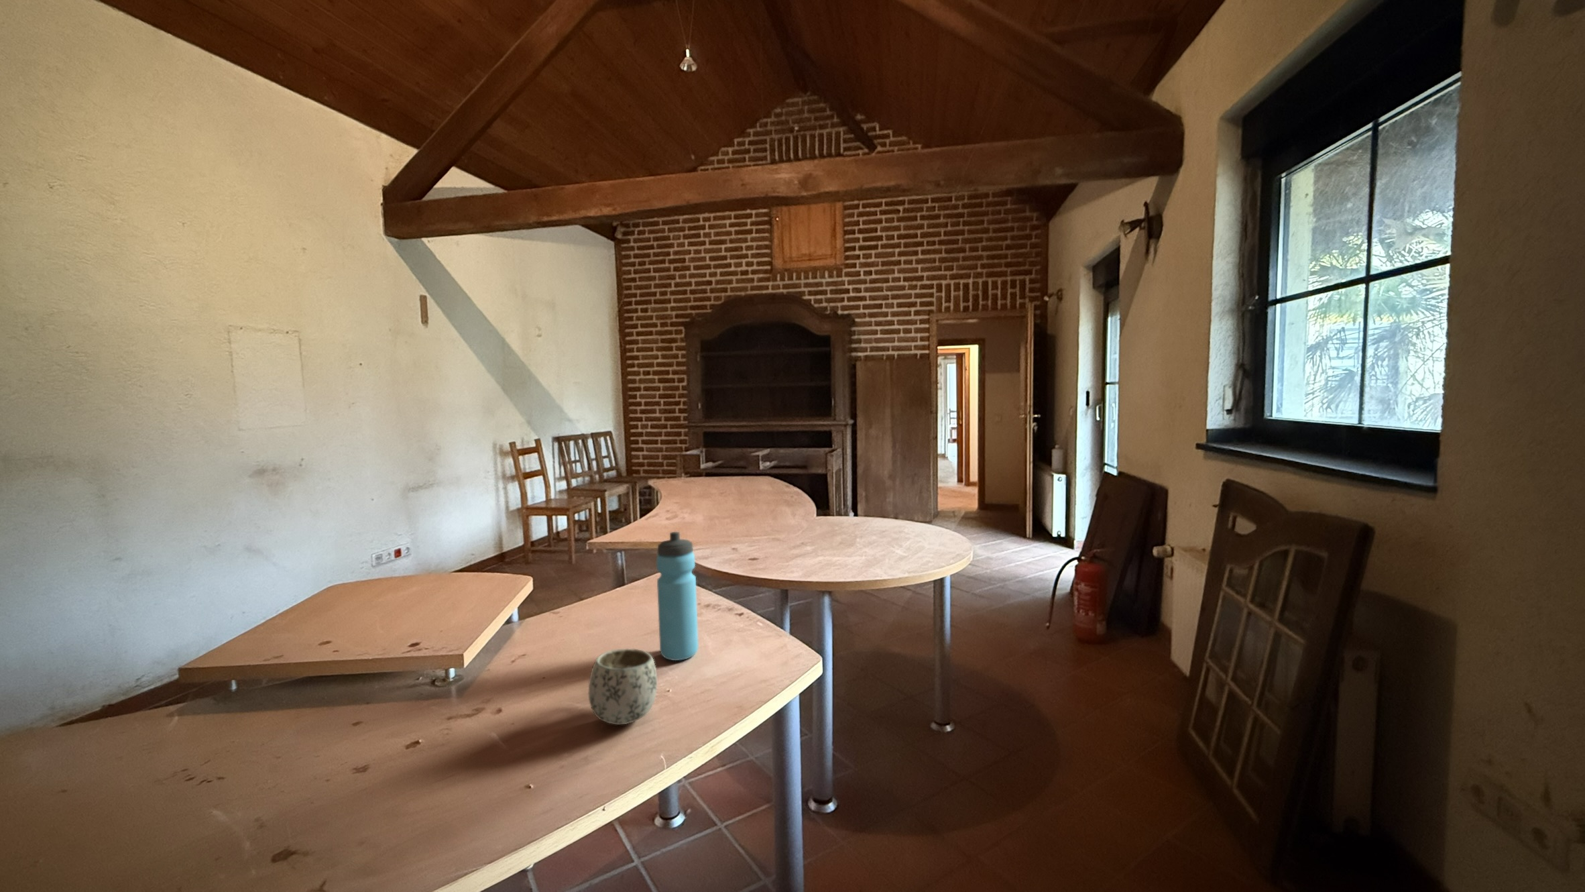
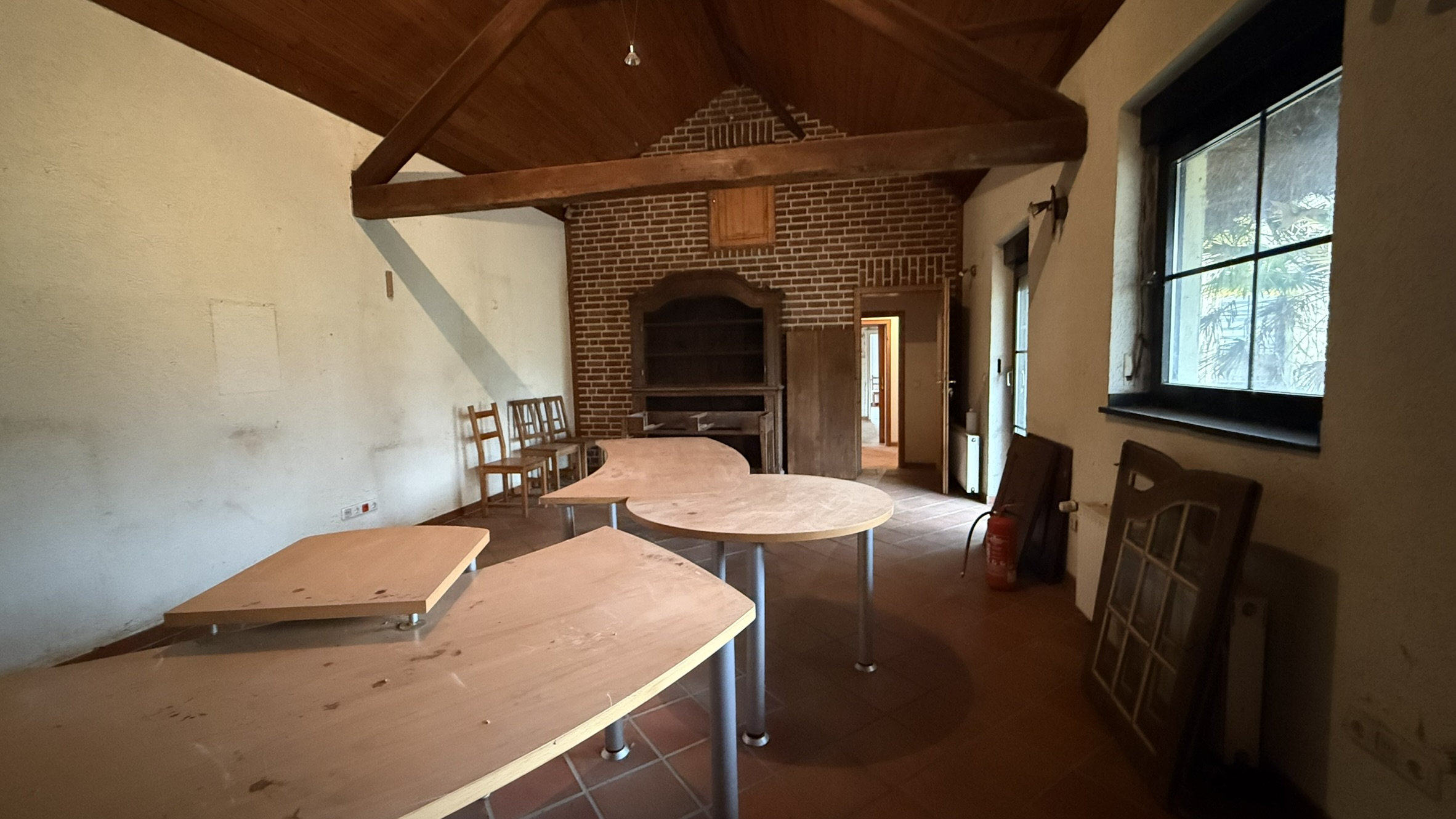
- mug (623, 683)
- water bottle (676, 594)
